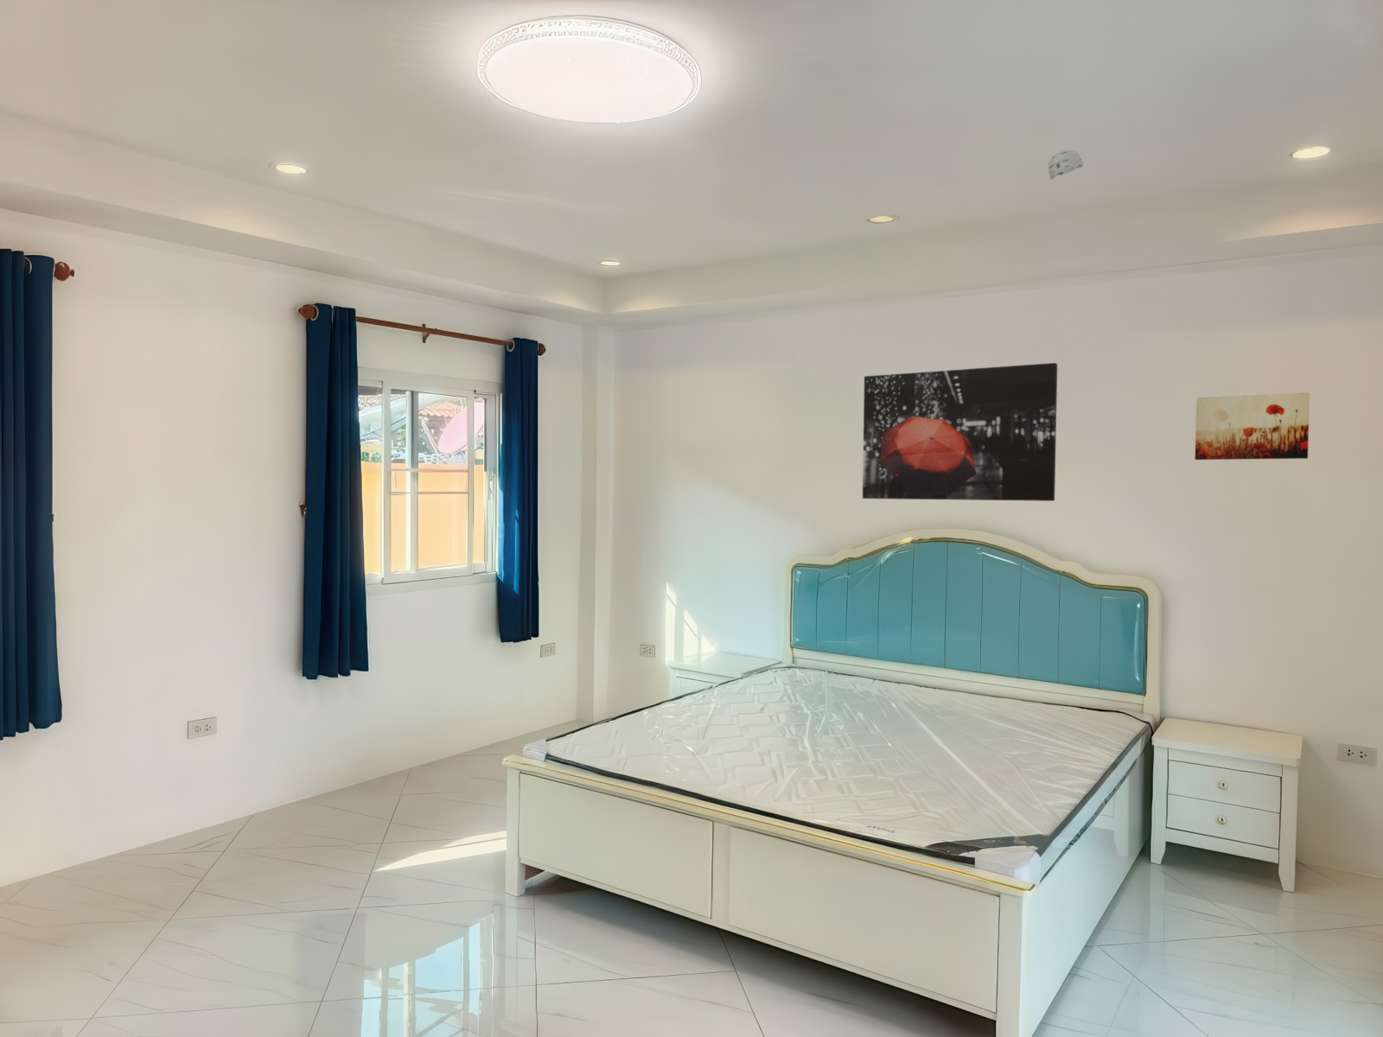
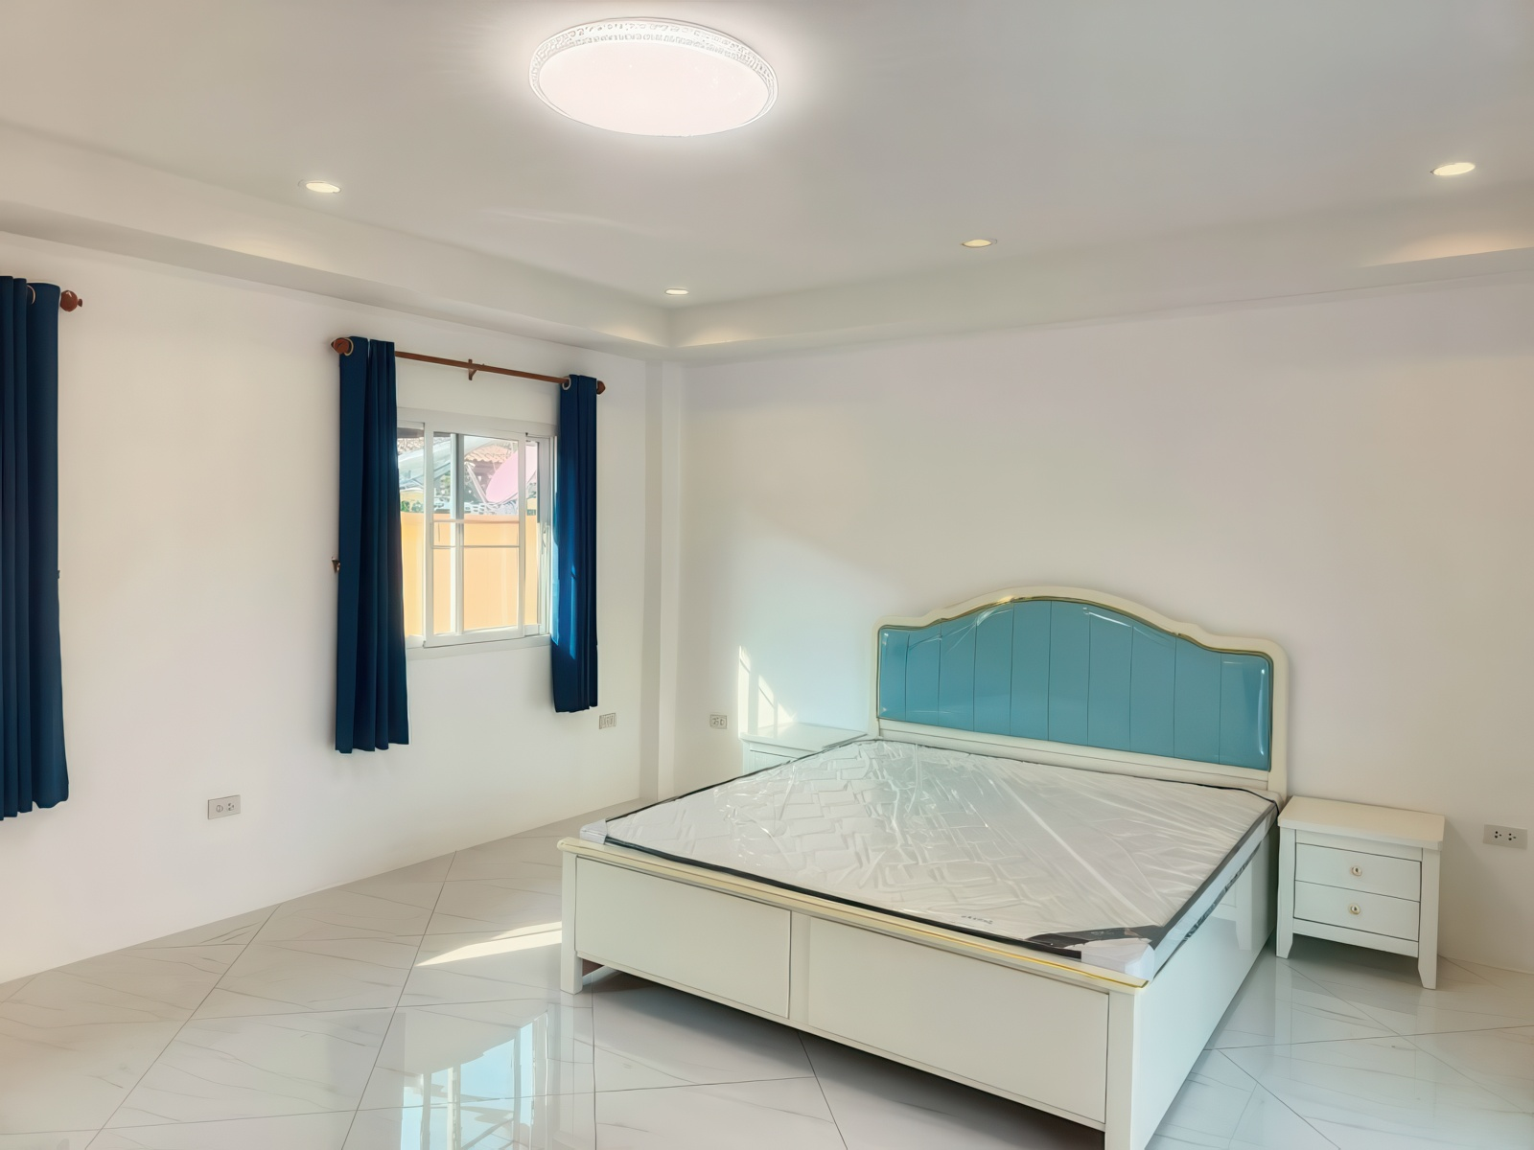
- wall art (954, 435)
- wall art (1251, 427)
- smoke detector (1065, 166)
